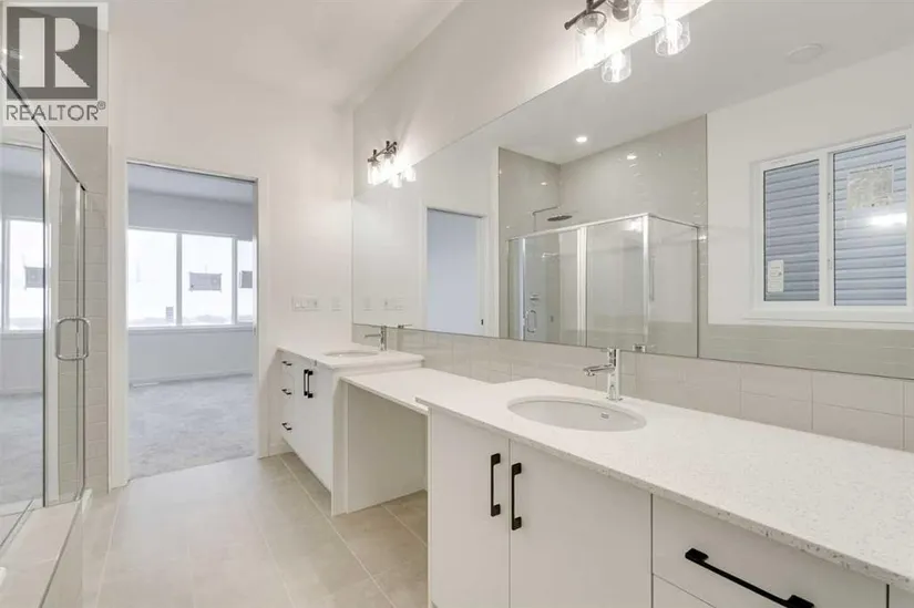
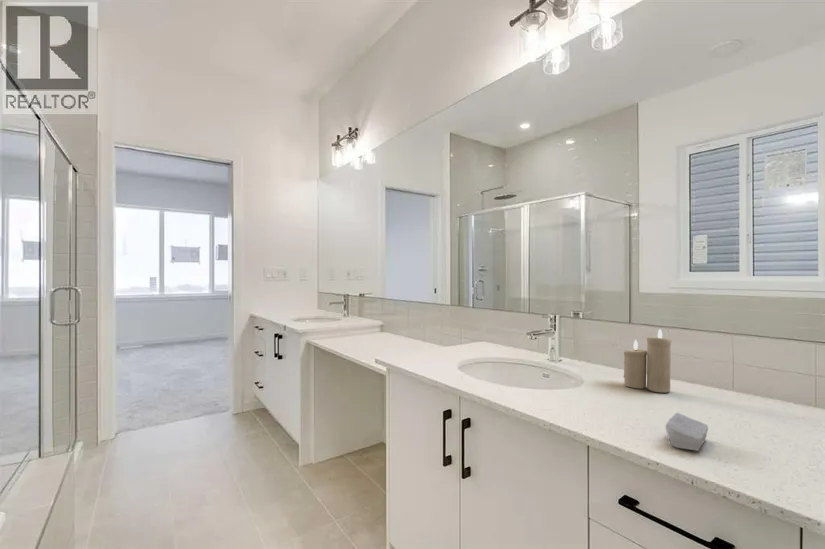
+ soap bar (685, 431)
+ candle (647, 357)
